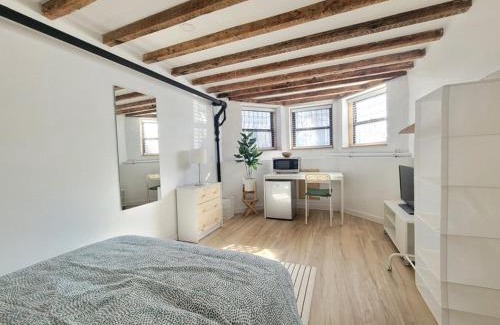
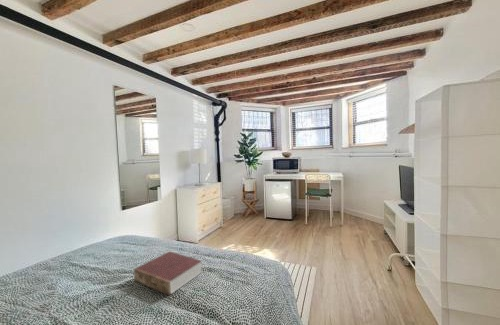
+ book (169, 270)
